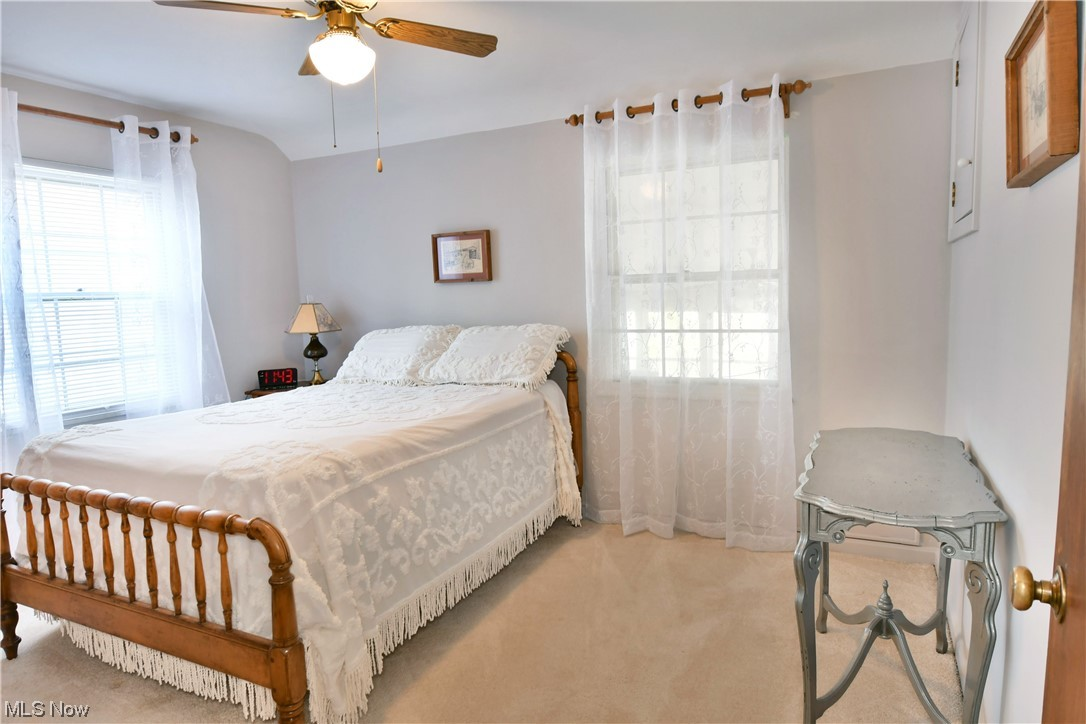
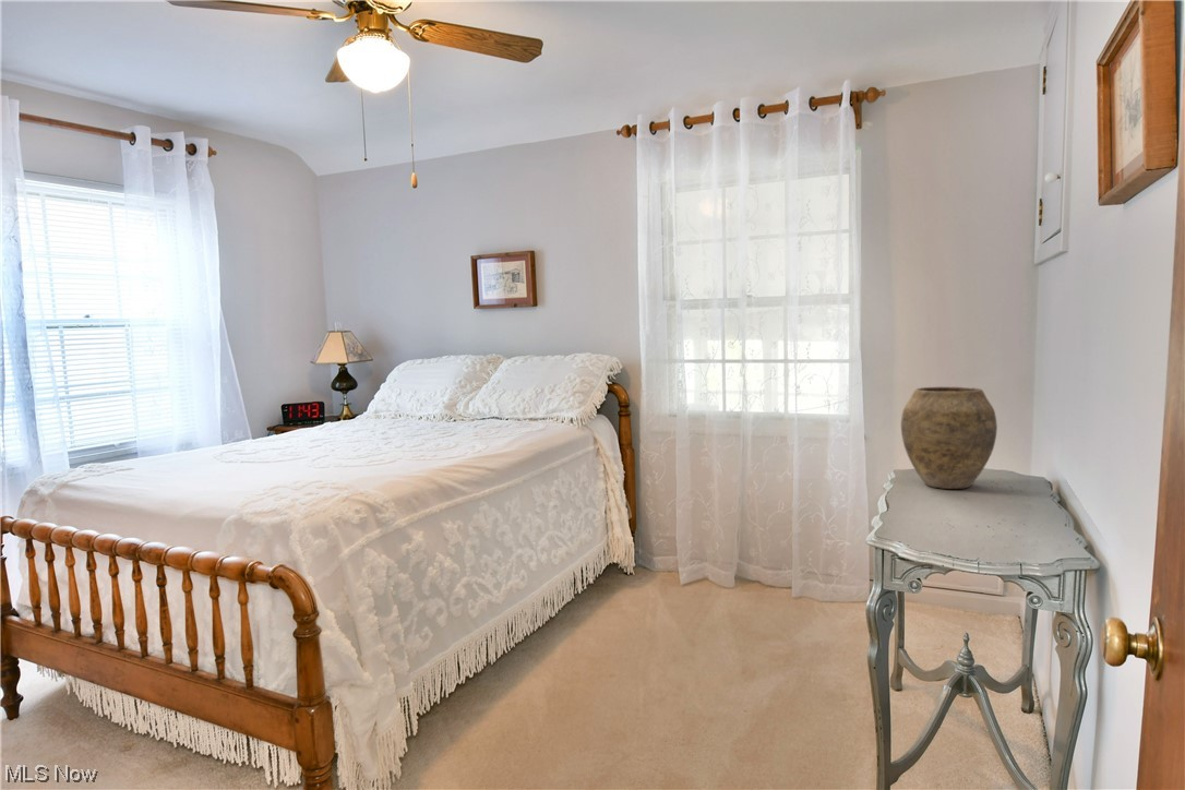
+ vase (947, 436)
